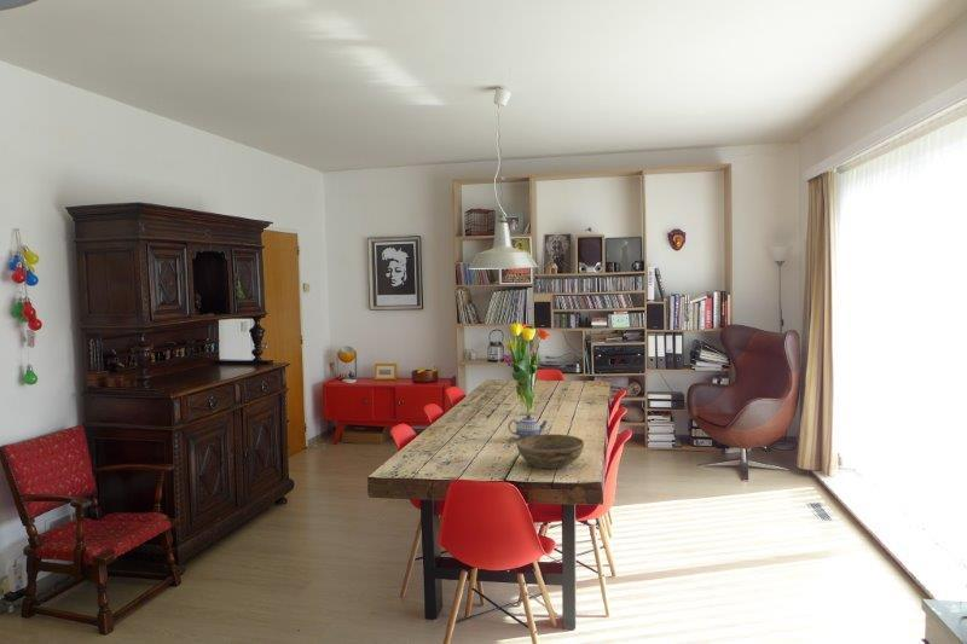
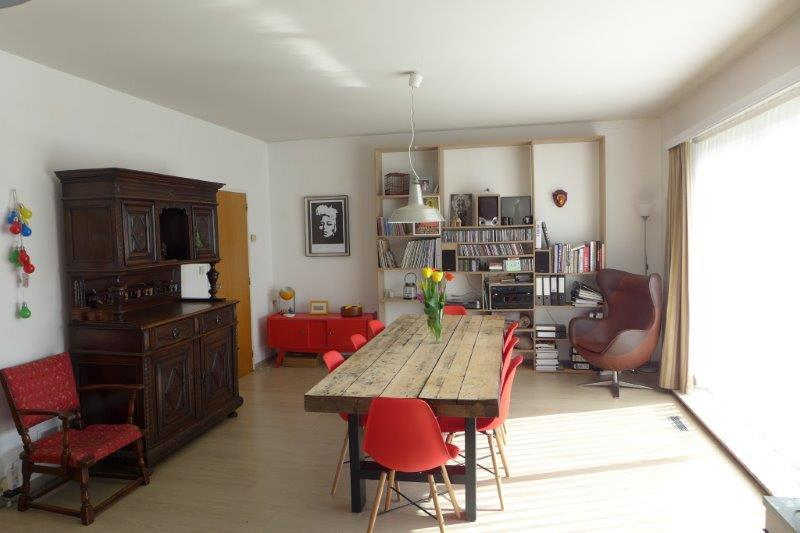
- bowl (550, 452)
- teapot (528, 427)
